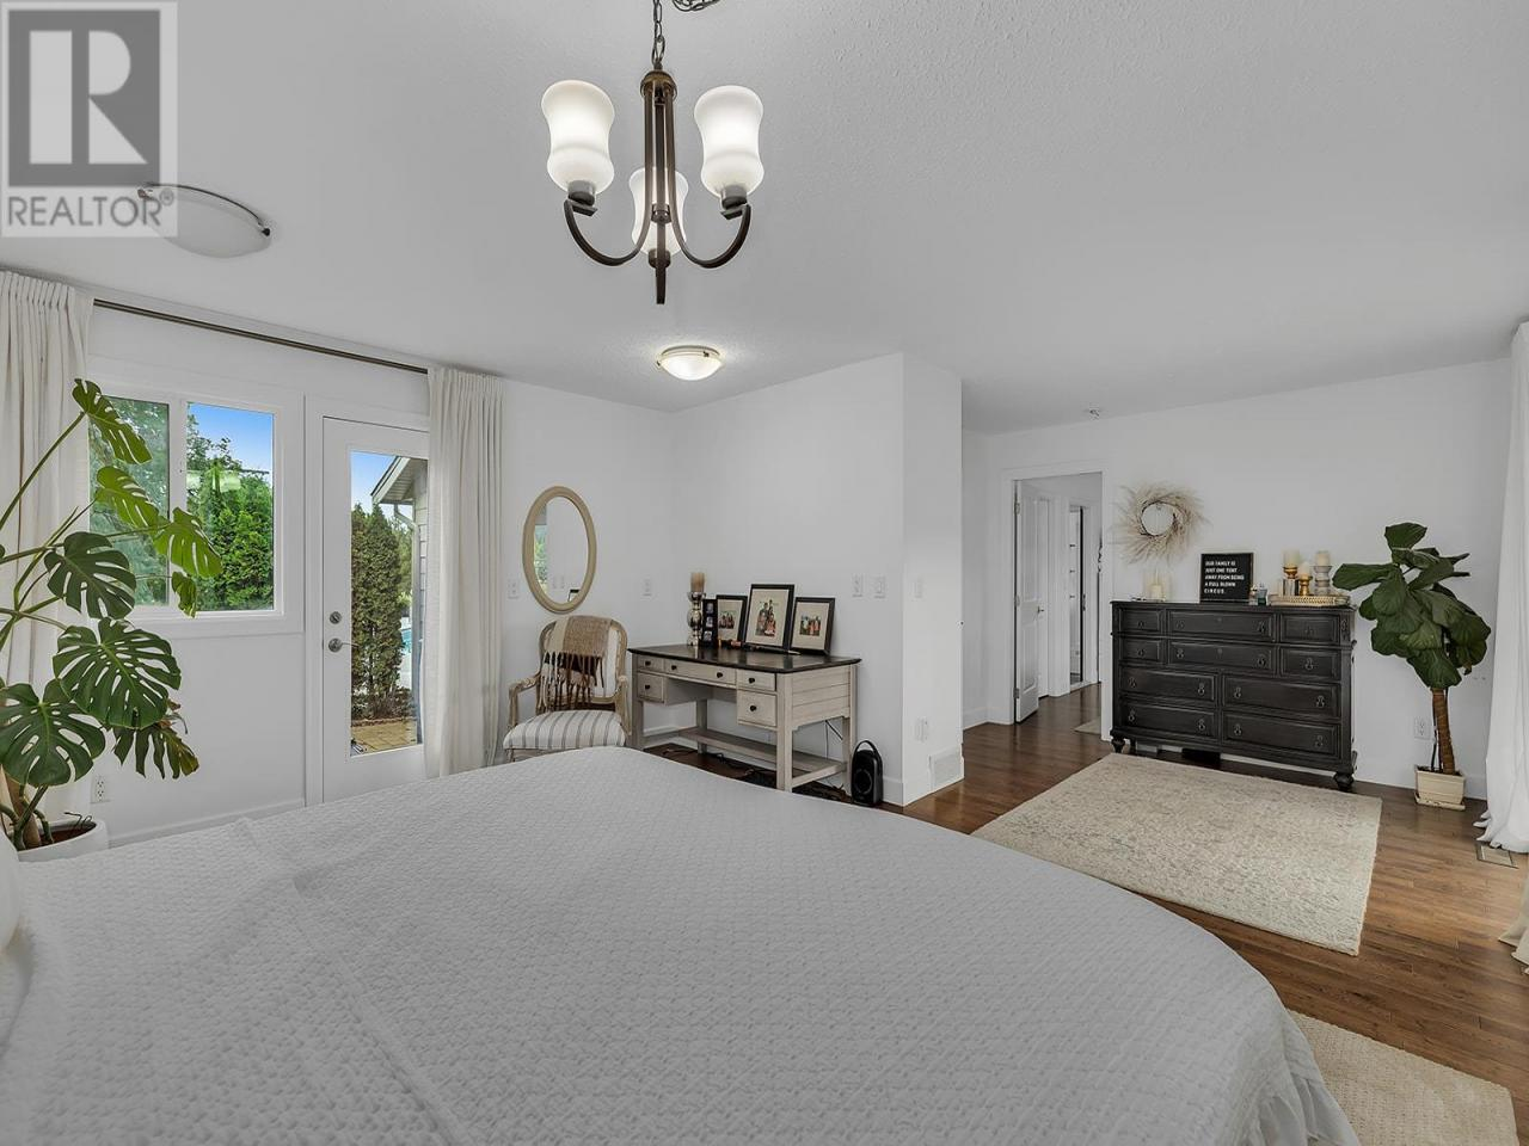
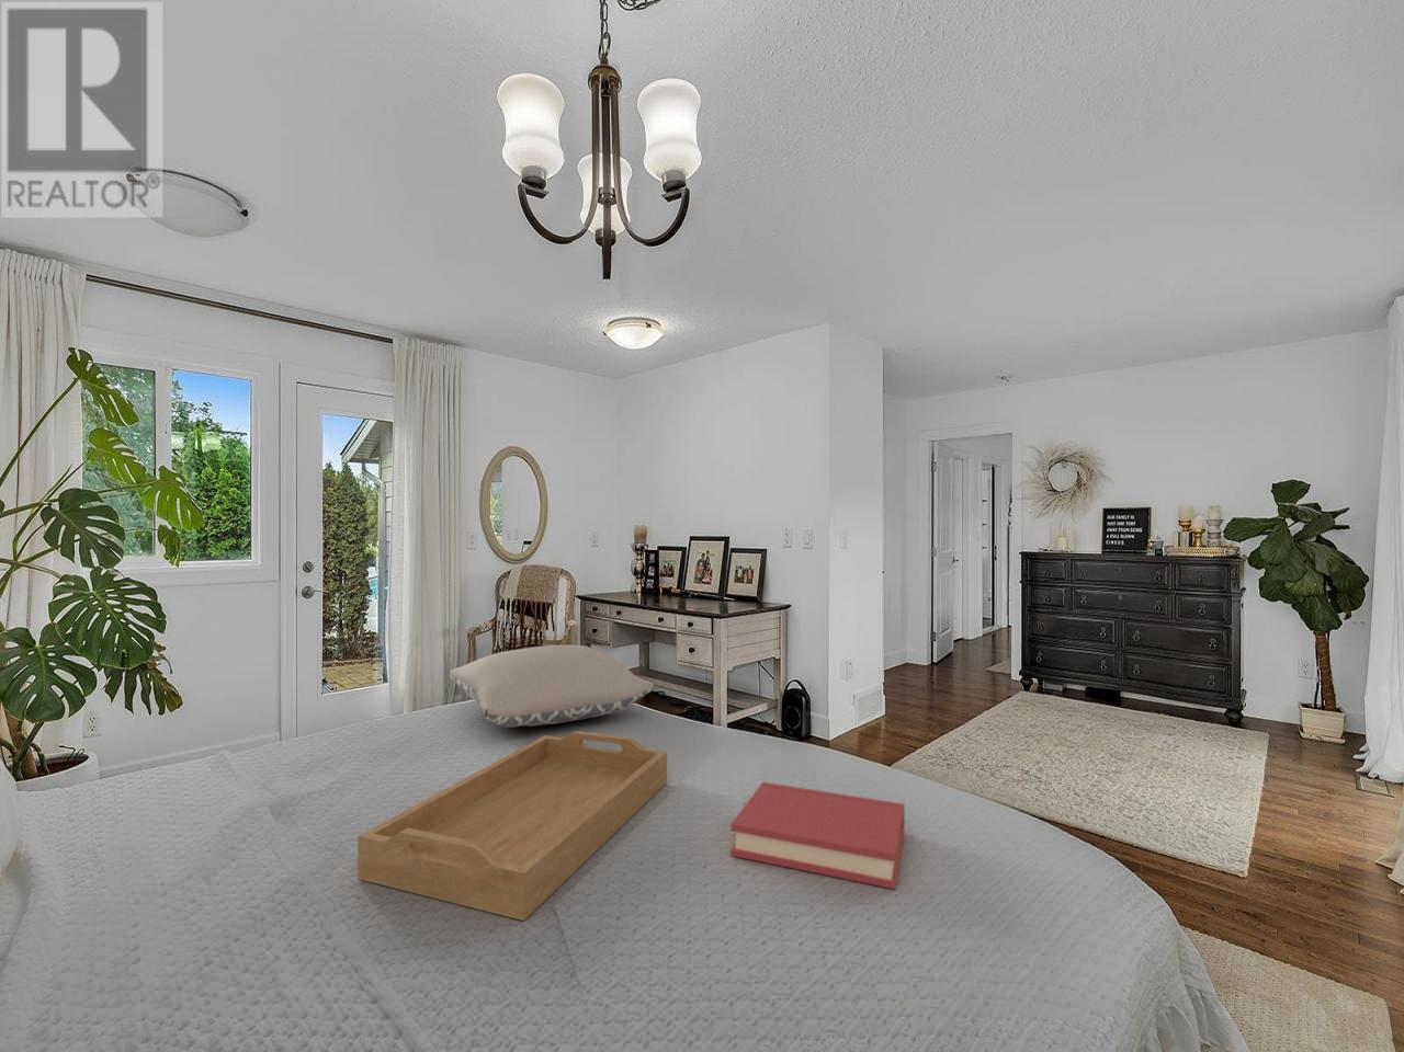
+ hardback book (820, 828)
+ serving tray (536, 799)
+ pillow (547, 680)
